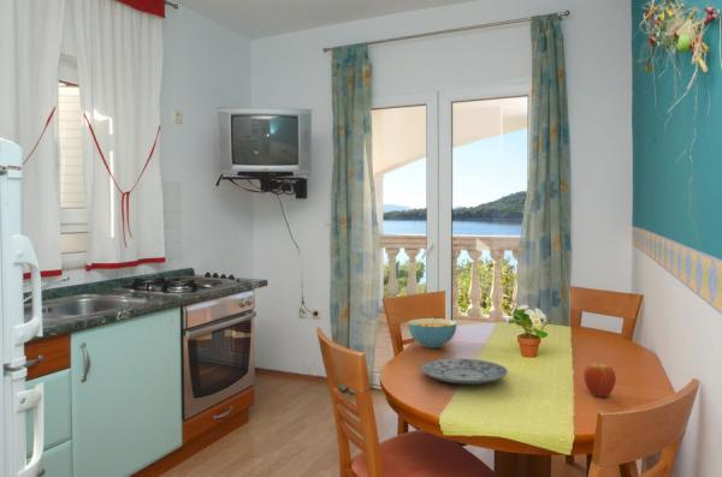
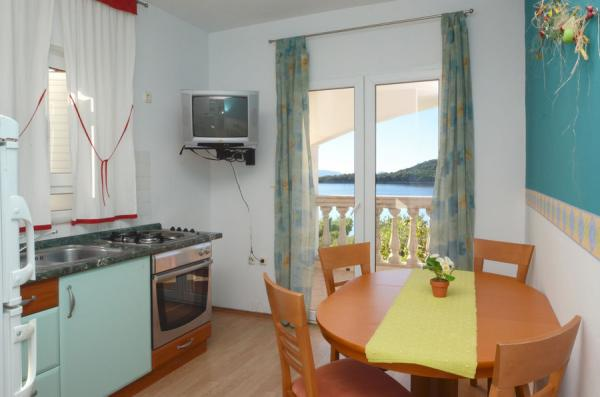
- plate (463, 372)
- cereal bowl (432, 334)
- fruit (599, 377)
